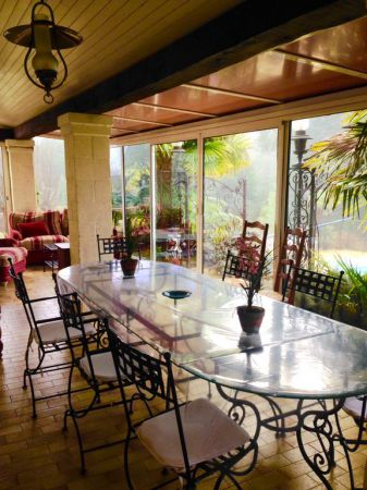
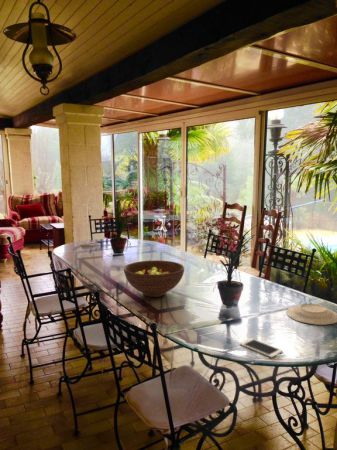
+ plate (312, 311)
+ fruit bowl (154, 280)
+ cell phone (260, 347)
